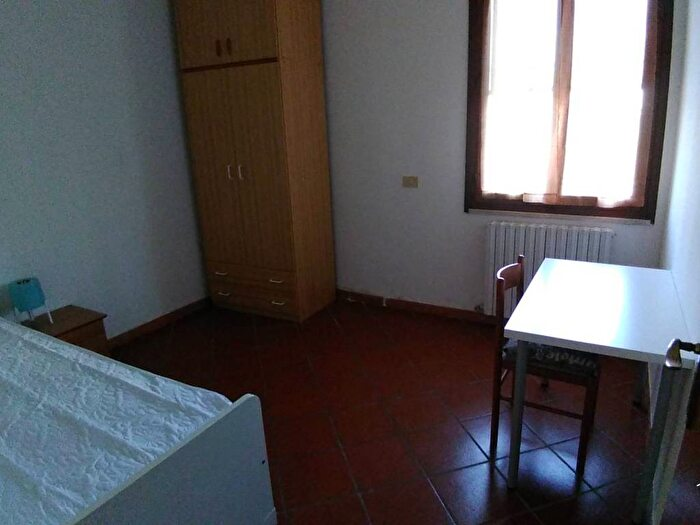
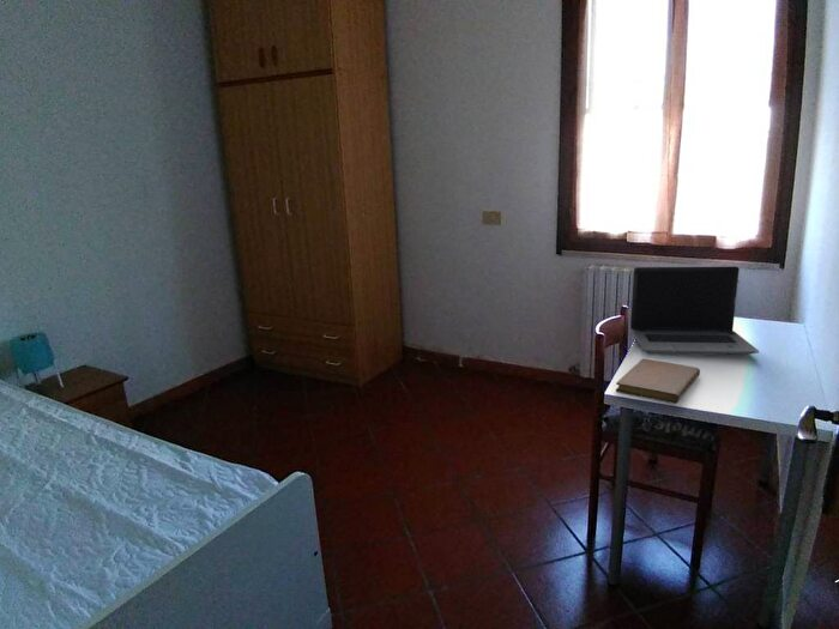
+ laptop computer (693, 309)
+ notebook (658, 379)
